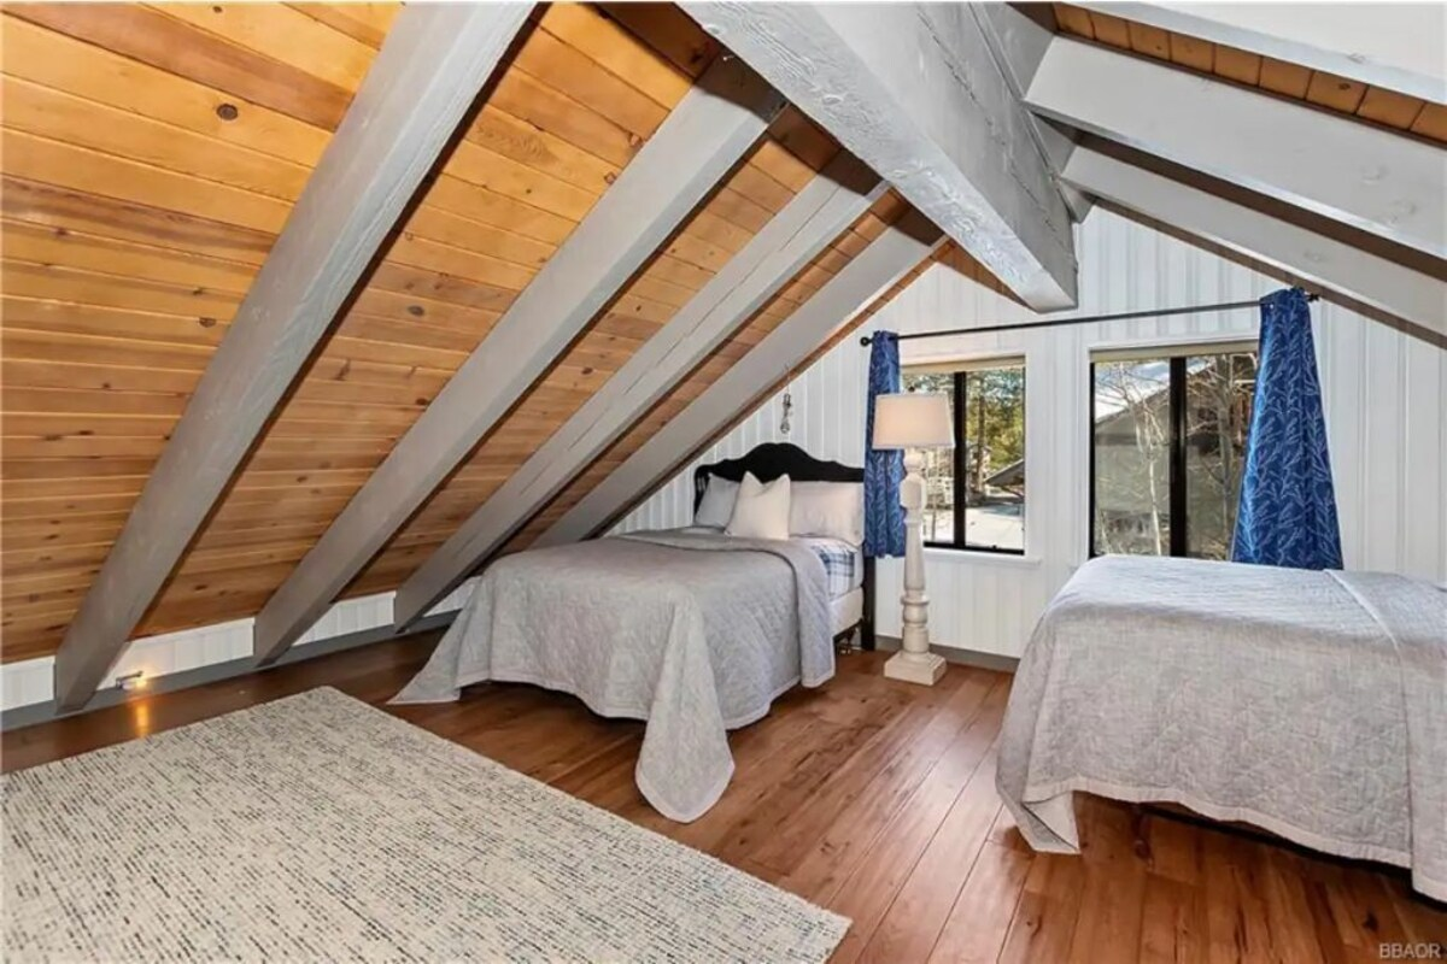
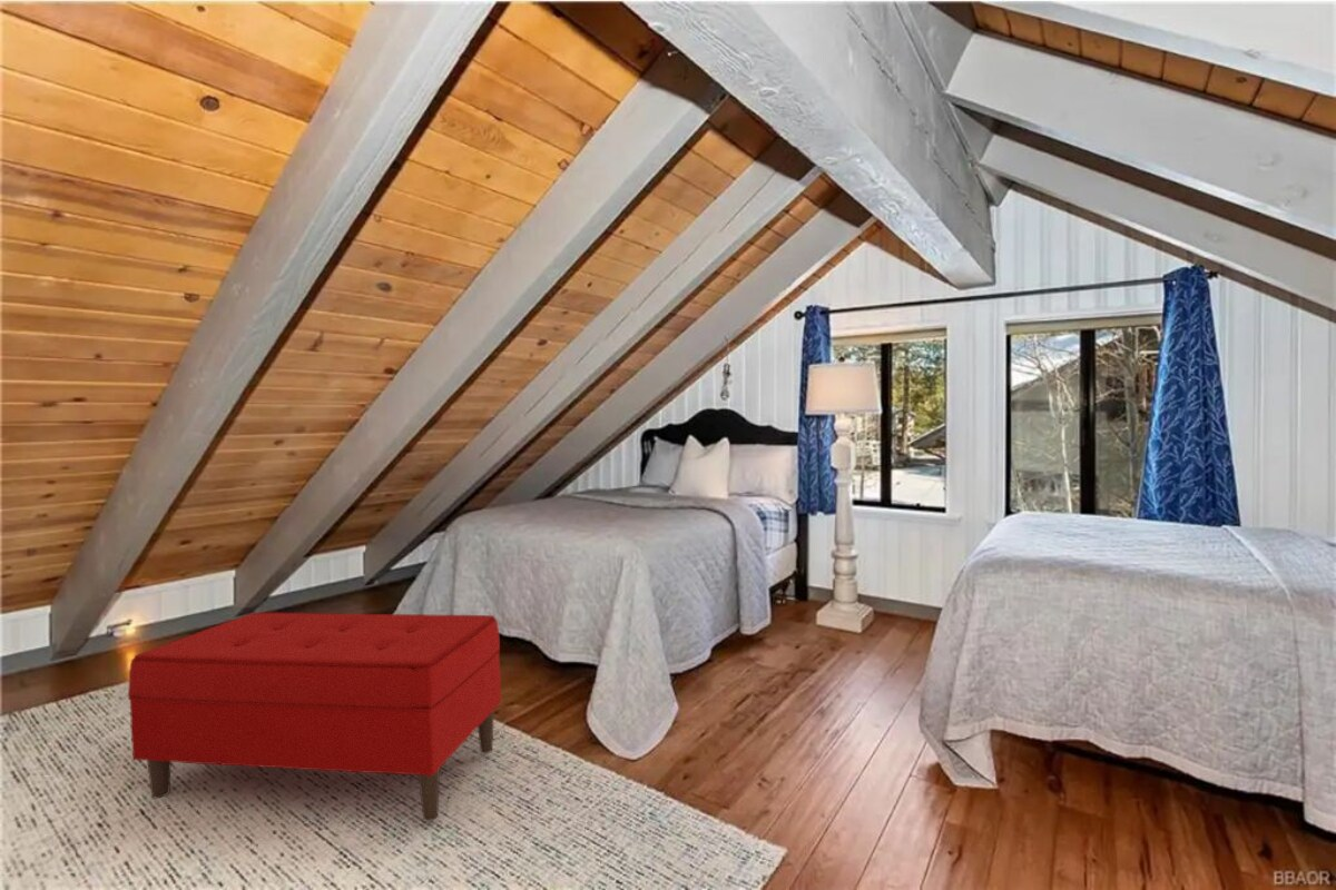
+ bench (330, 703)
